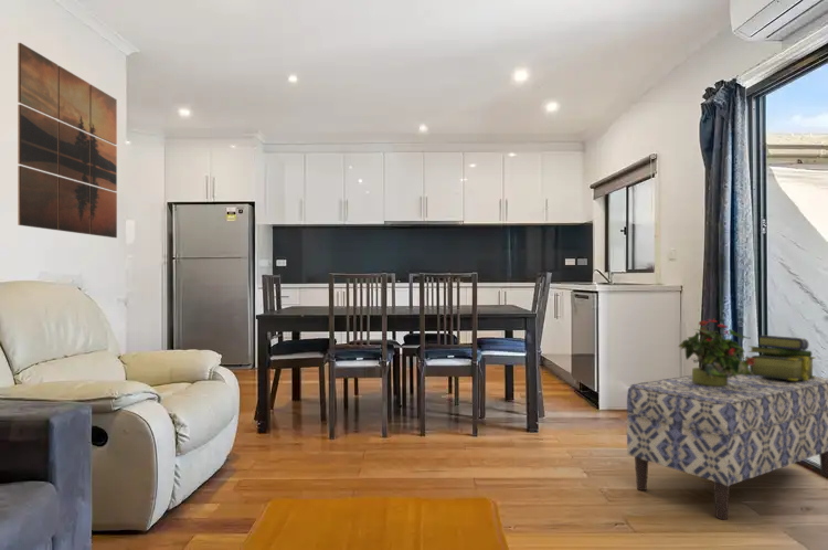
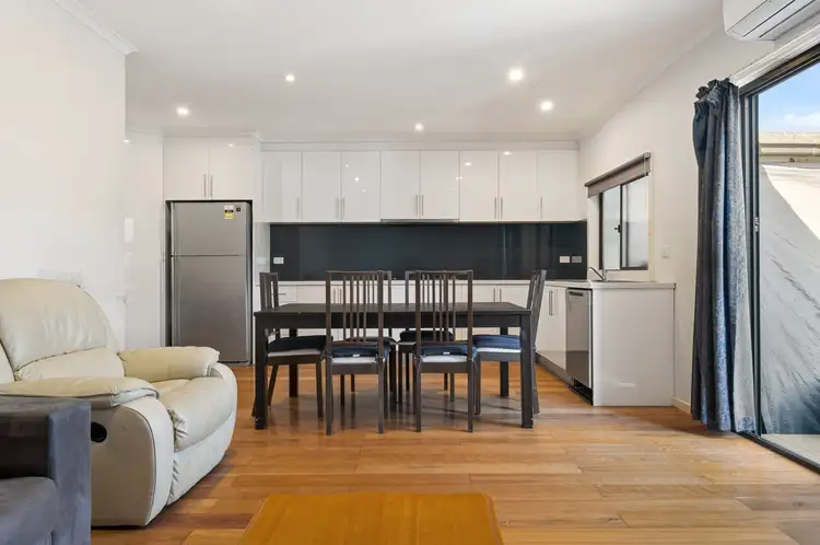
- bench (736, 432)
- stack of books (781, 356)
- potted plant (718, 351)
- wall art (74, 154)
